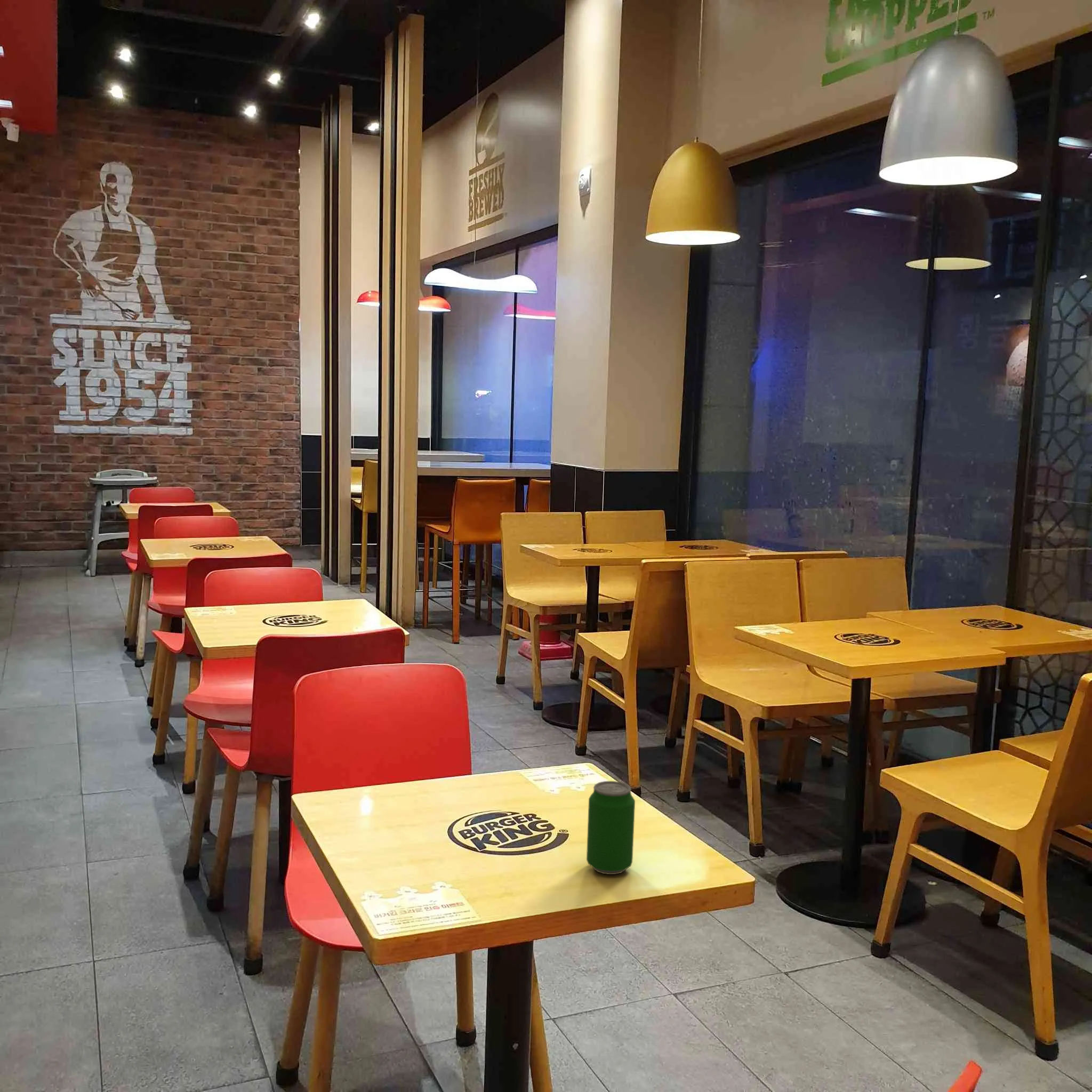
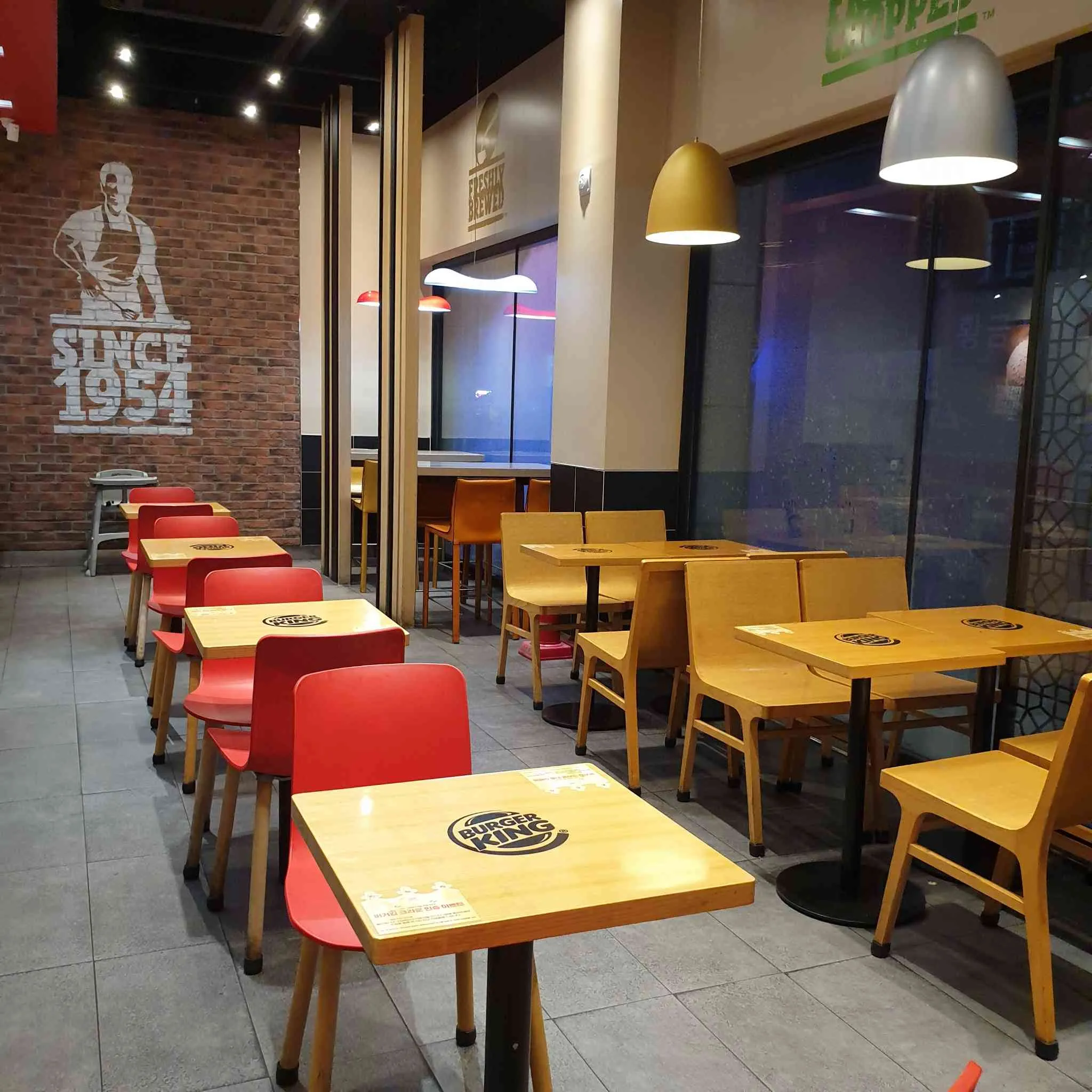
- beverage can (611, 828)
